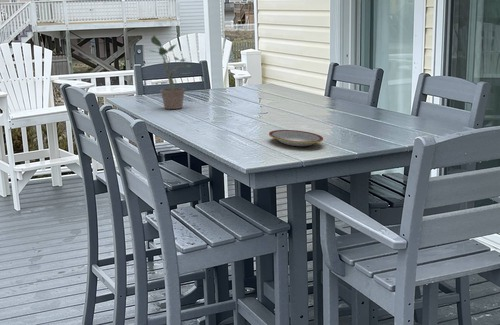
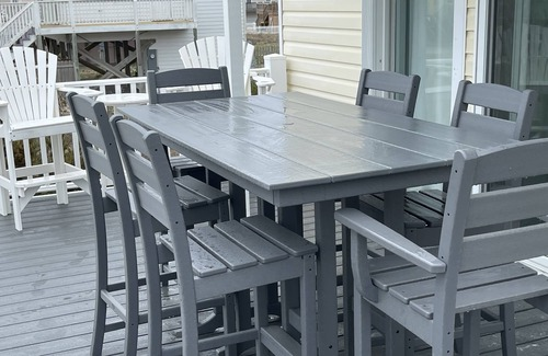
- potted plant (171, 71)
- plate (295, 139)
